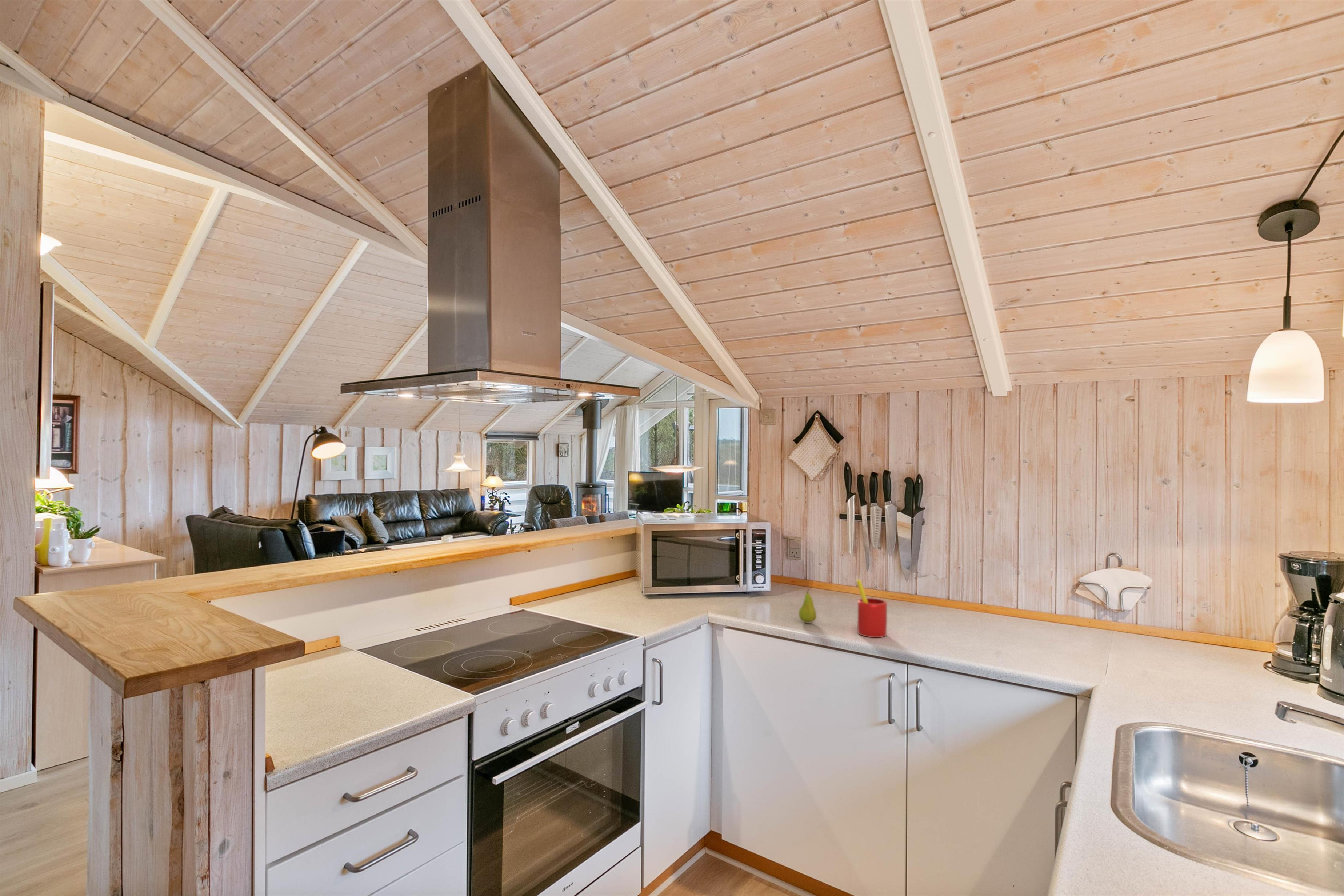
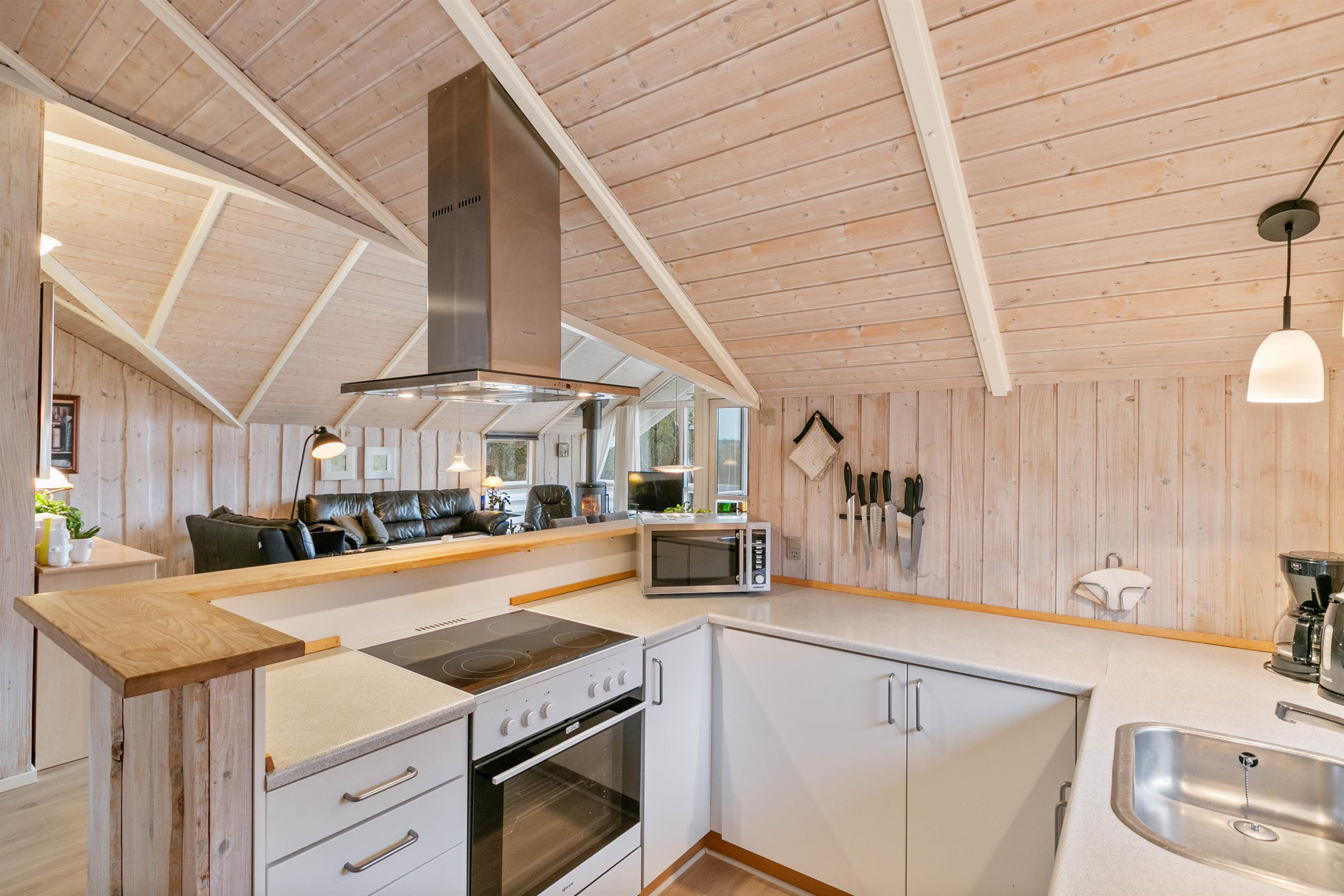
- fruit (807, 605)
- straw (870, 606)
